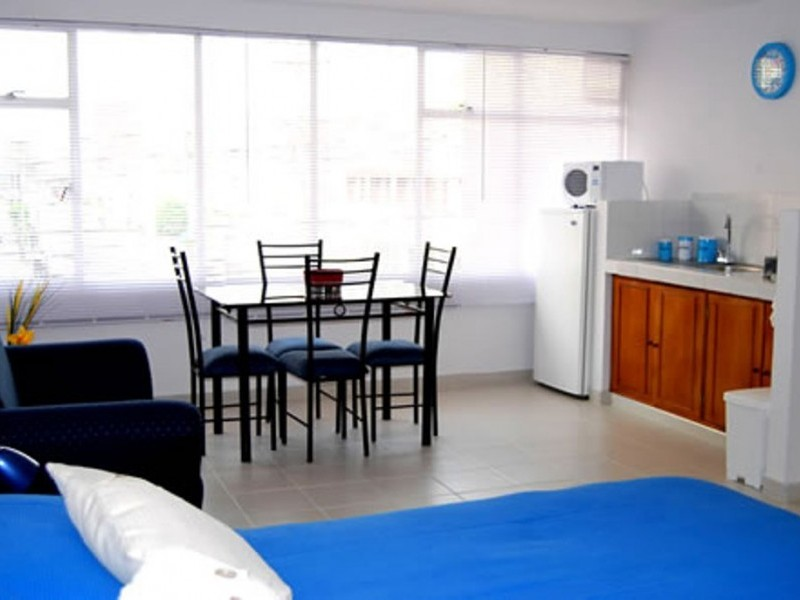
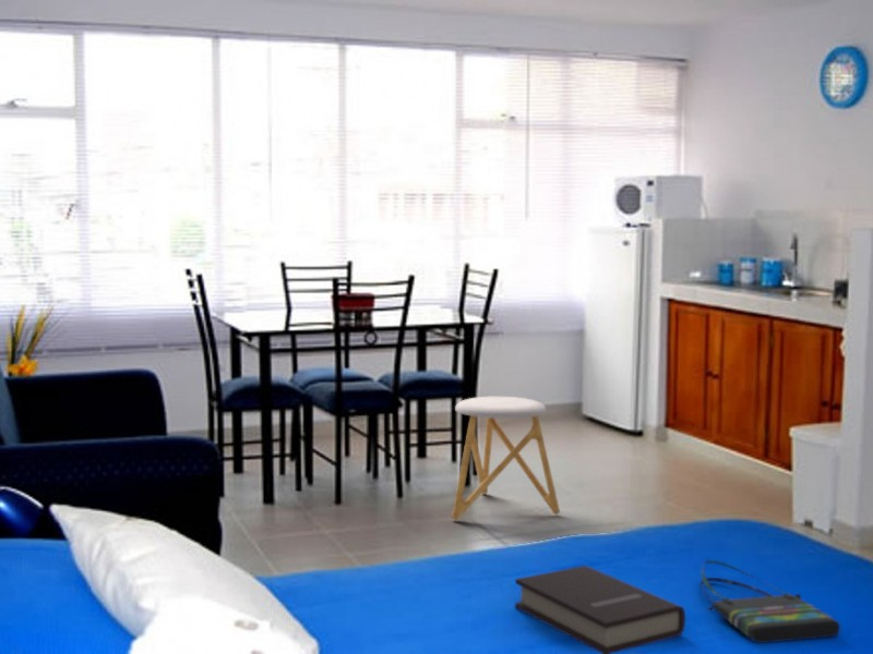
+ book (597, 605)
+ tote bag (751, 597)
+ stool (489, 457)
